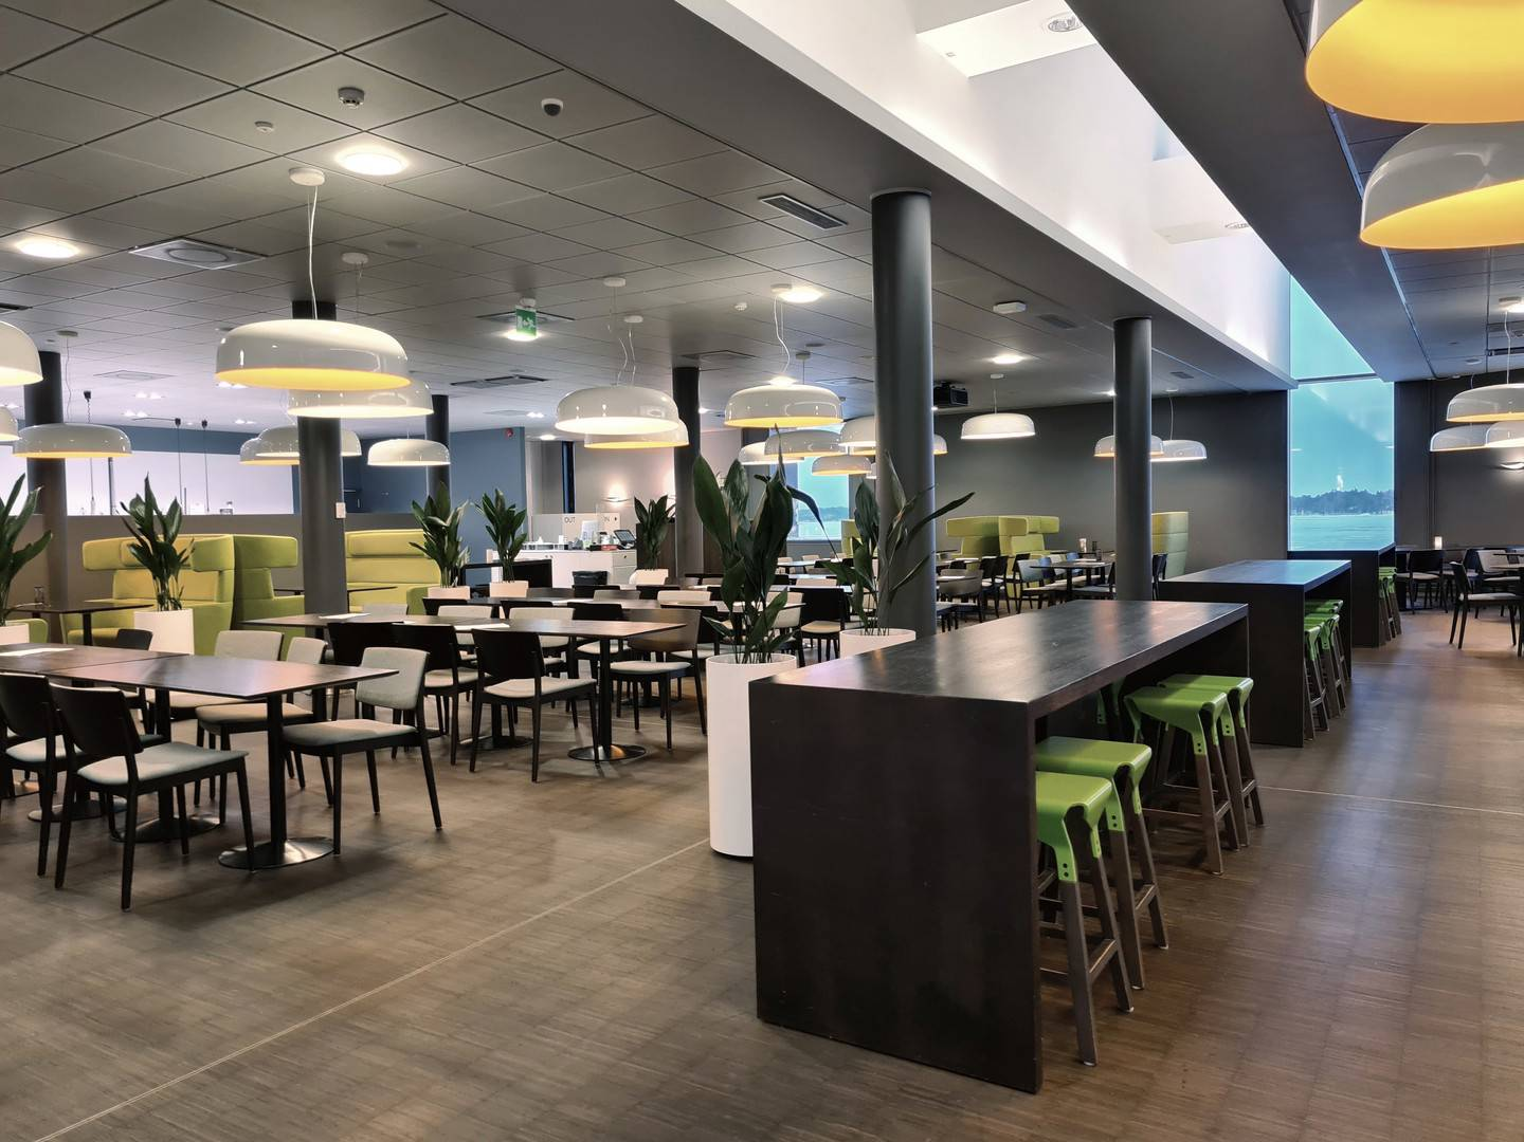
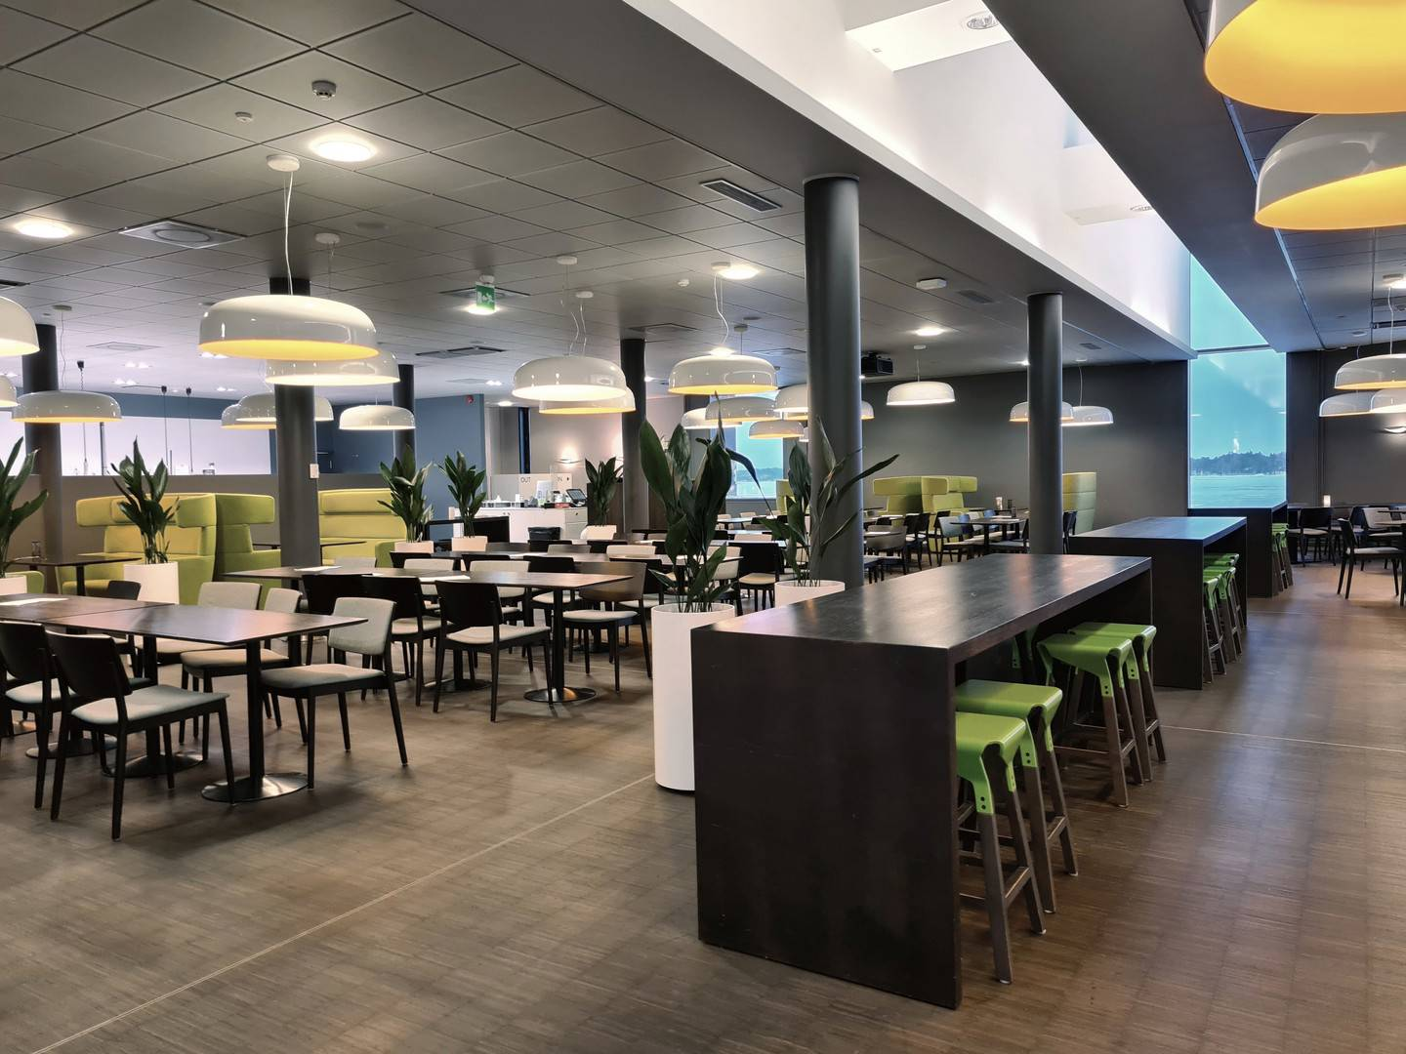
- dome security camera (551, 109)
